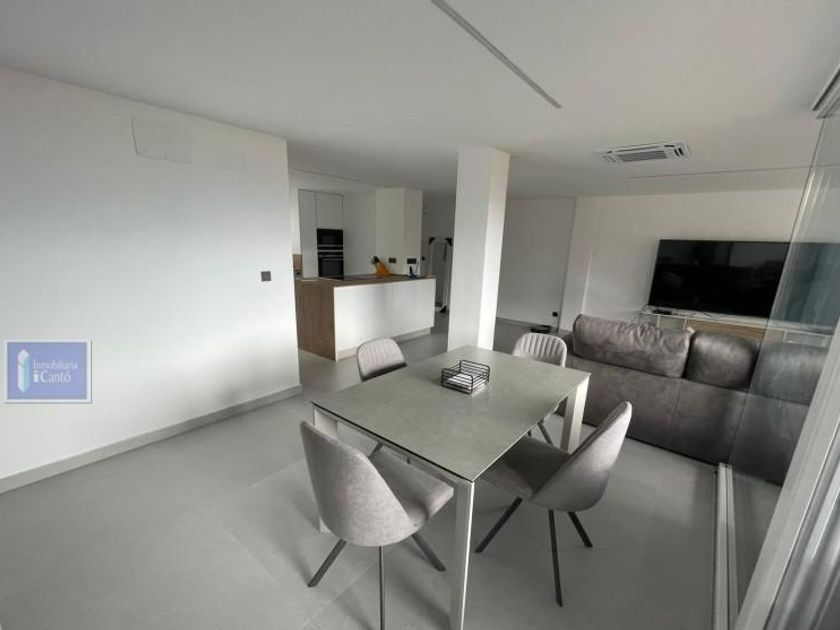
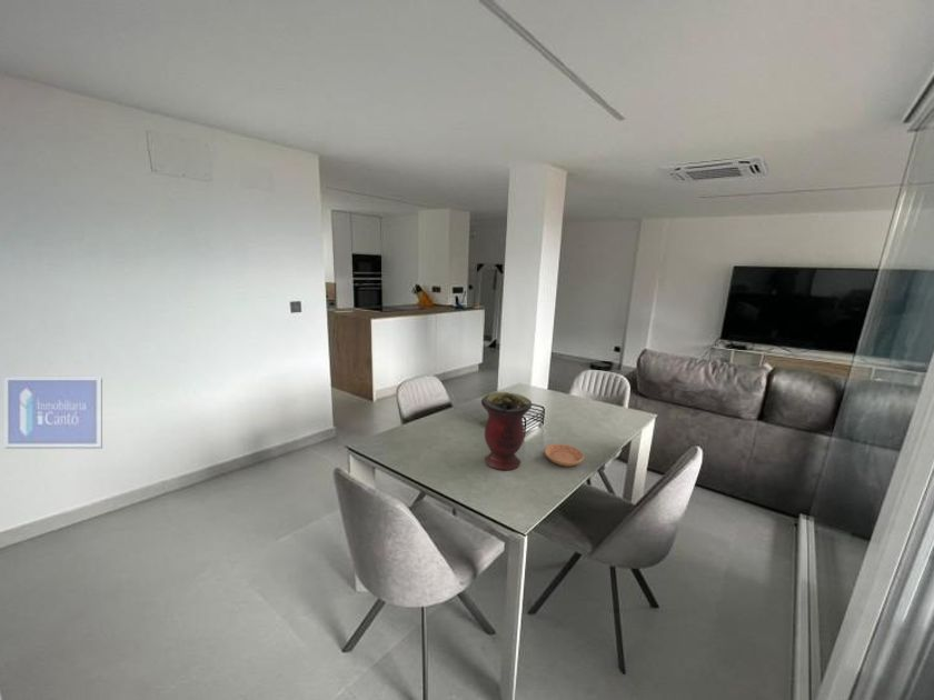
+ saucer (563, 456)
+ vase (504, 428)
